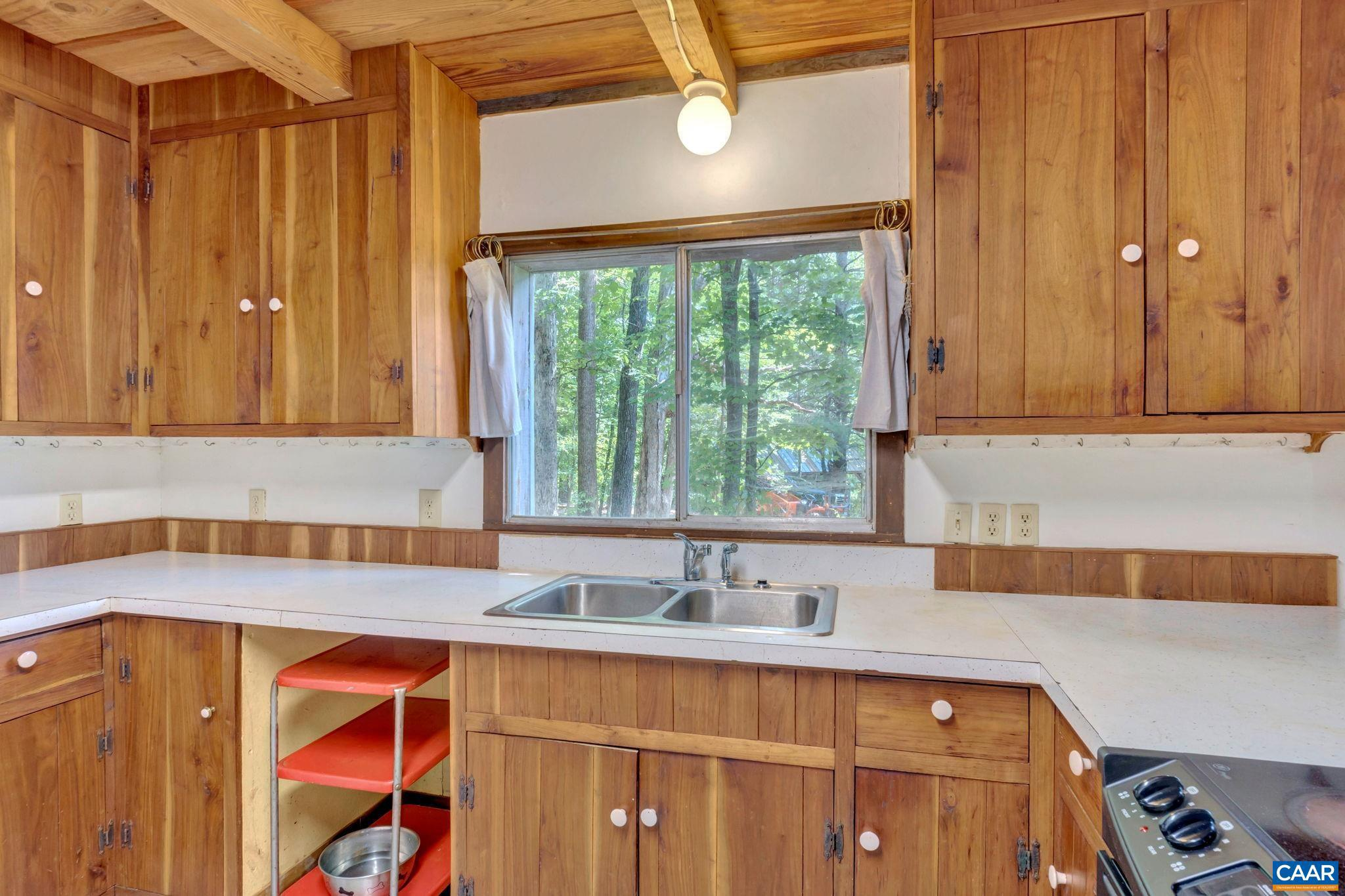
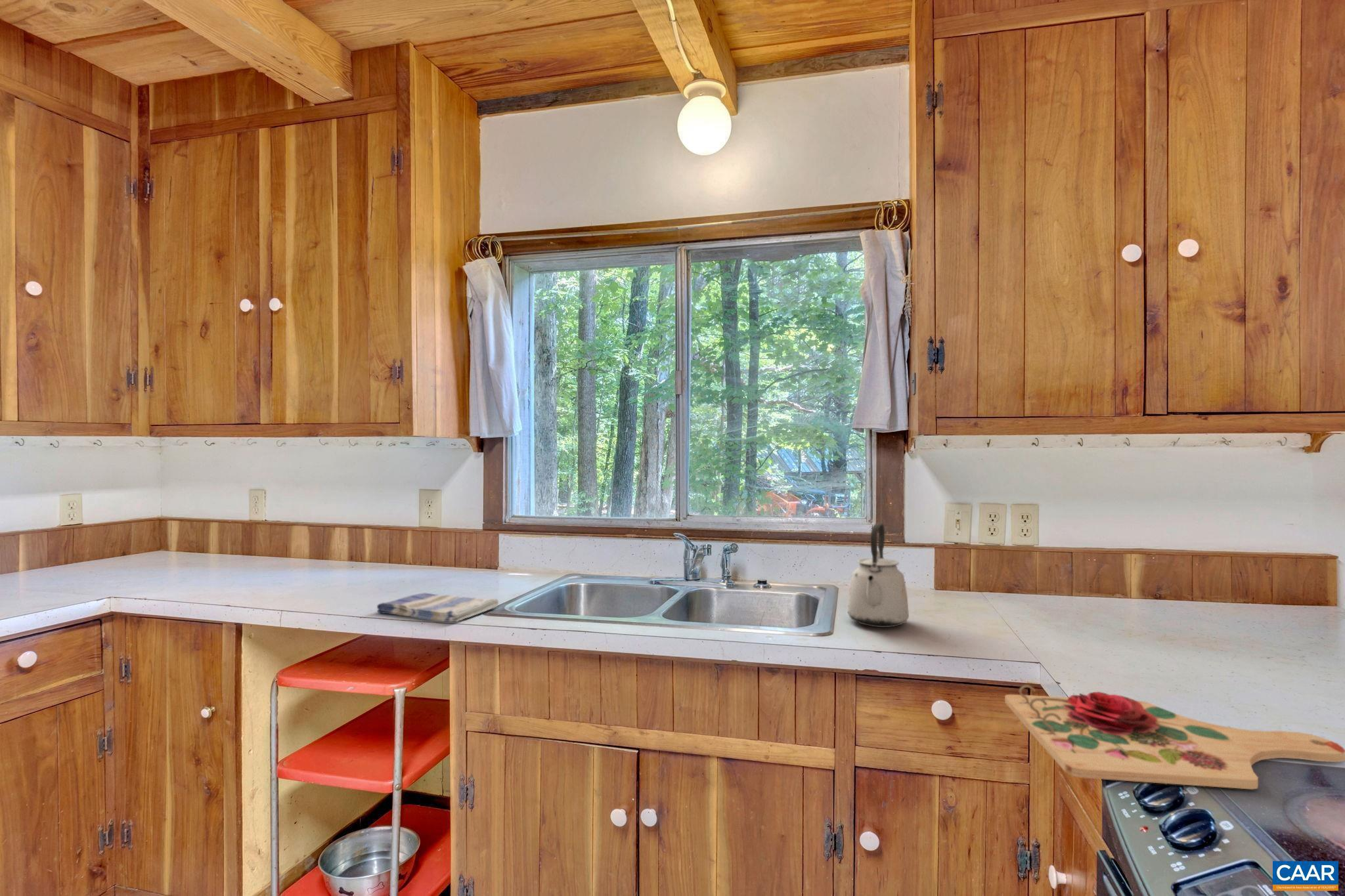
+ dish towel (439, 605)
+ kettle (876, 575)
+ cutting board (1180, 727)
